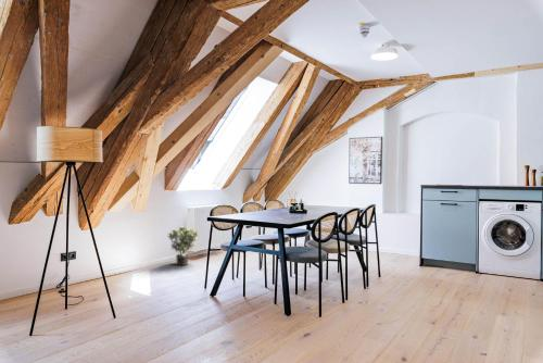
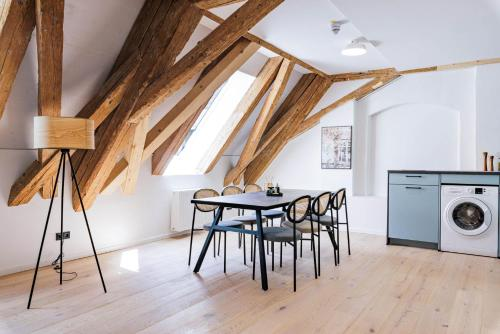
- potted plant (185, 245)
